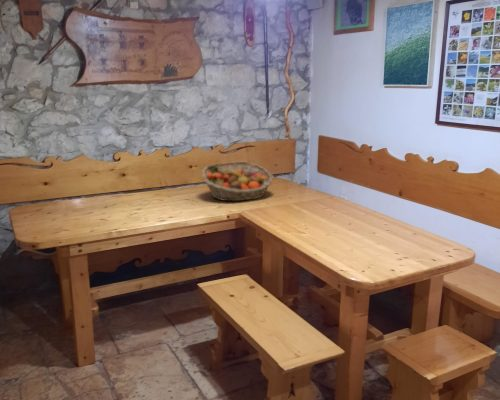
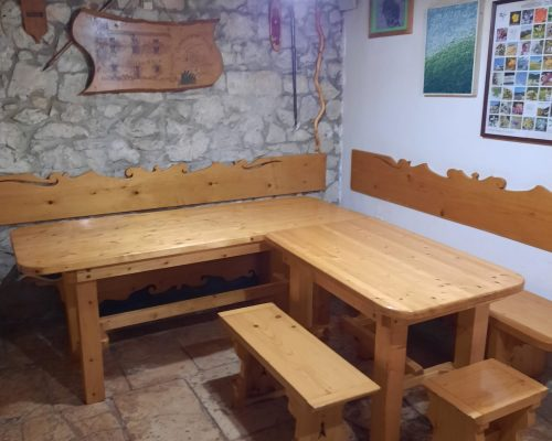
- fruit basket (237, 181)
